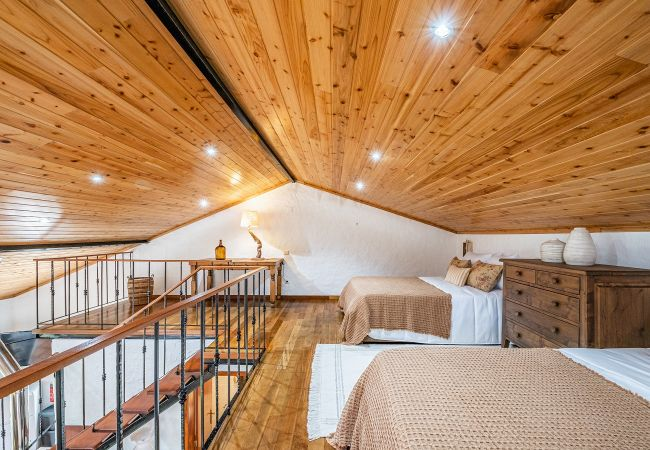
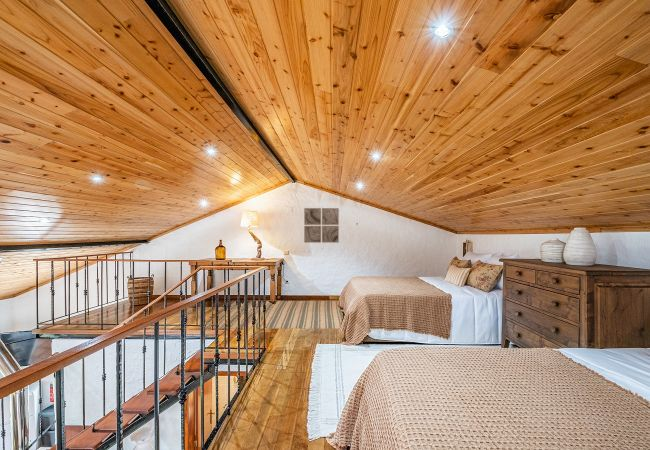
+ rug (297, 312)
+ wall art (320, 224)
